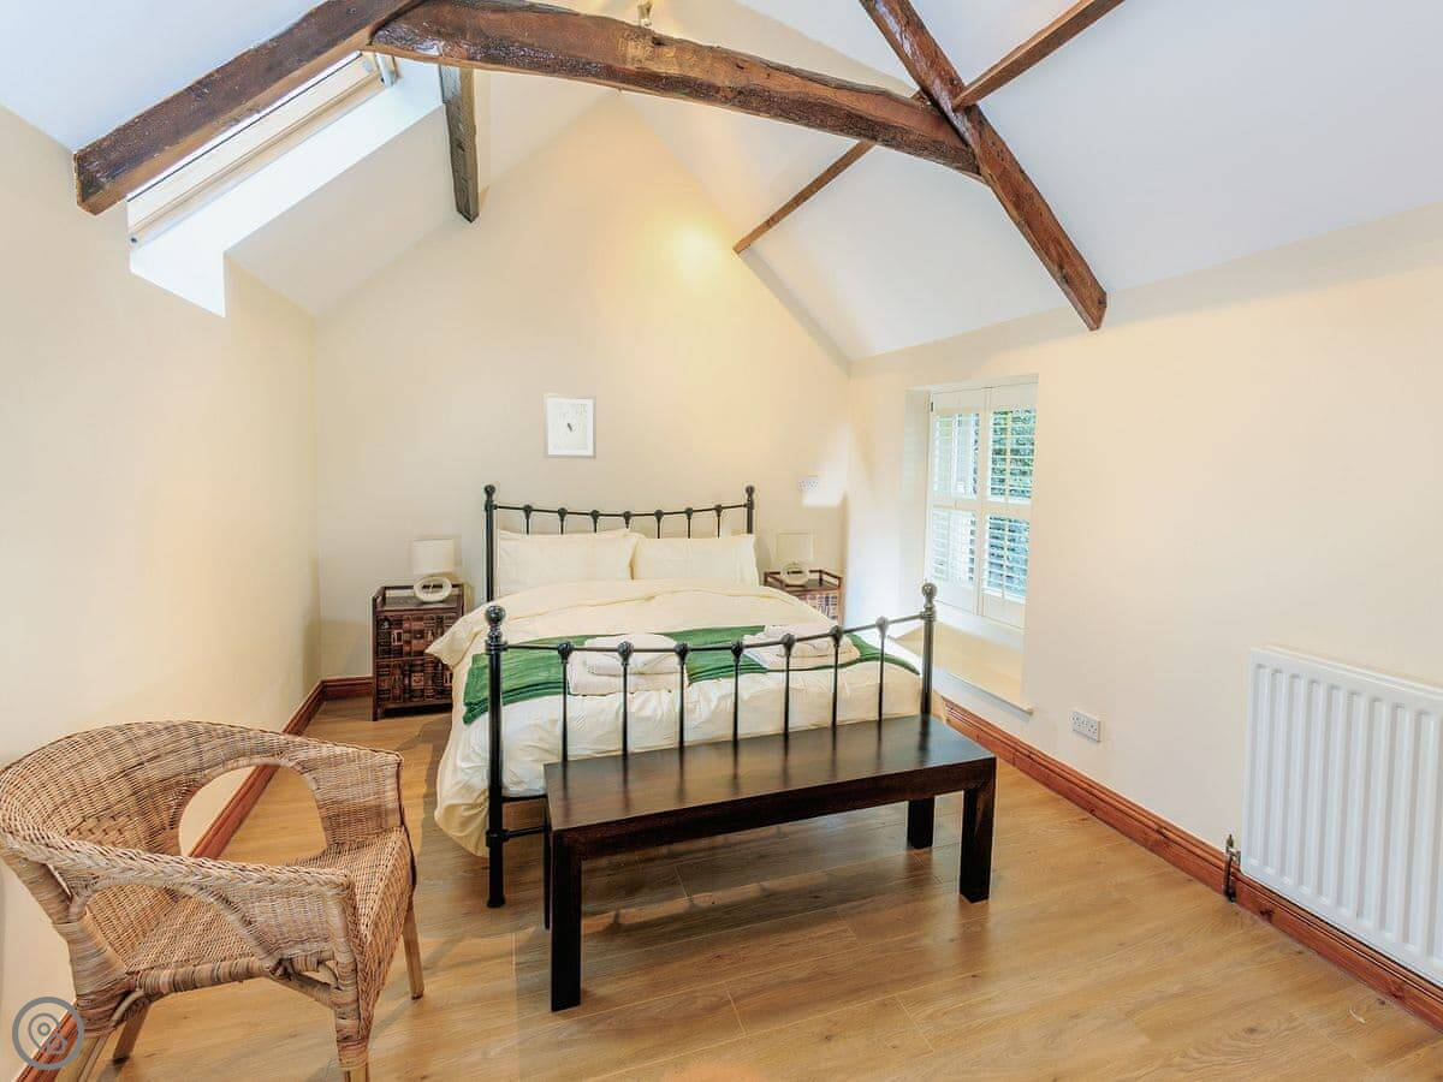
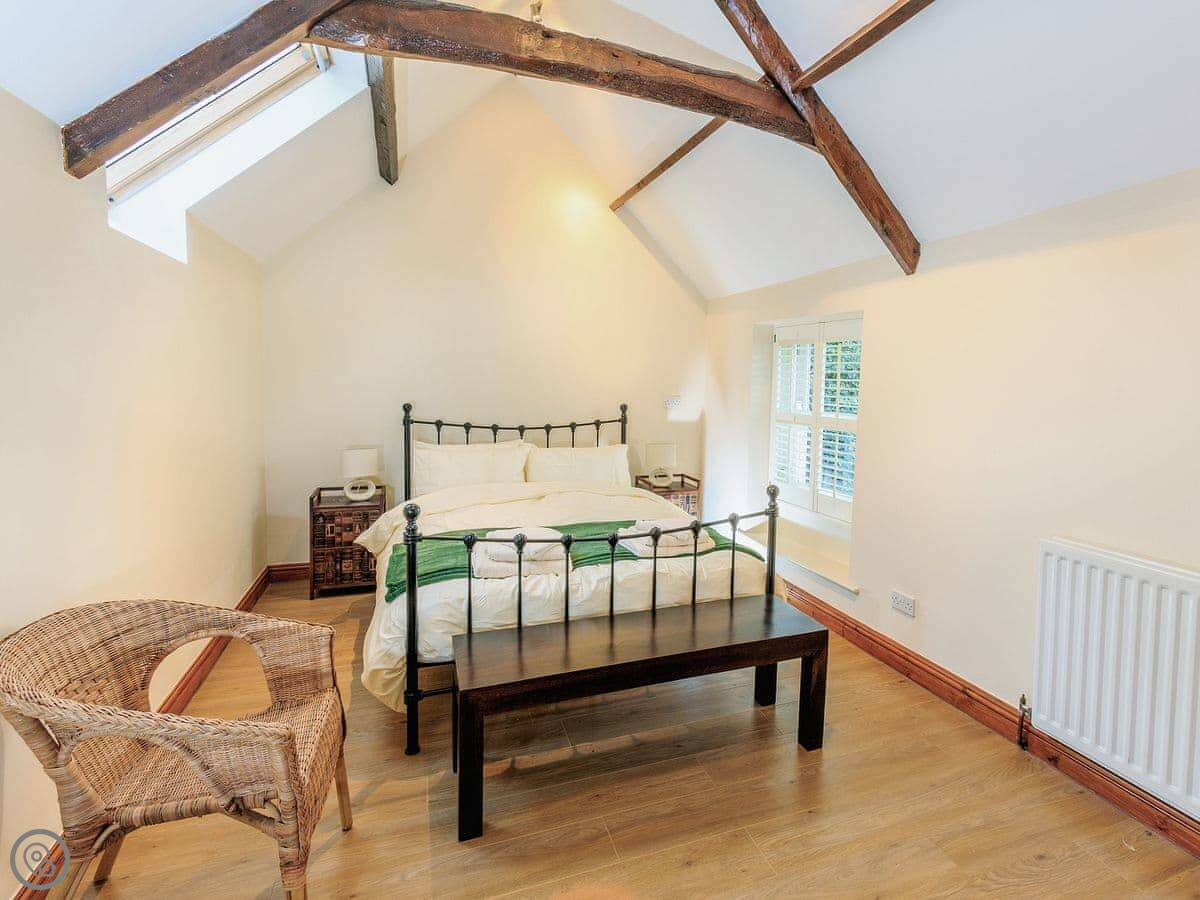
- wall art (570, 426)
